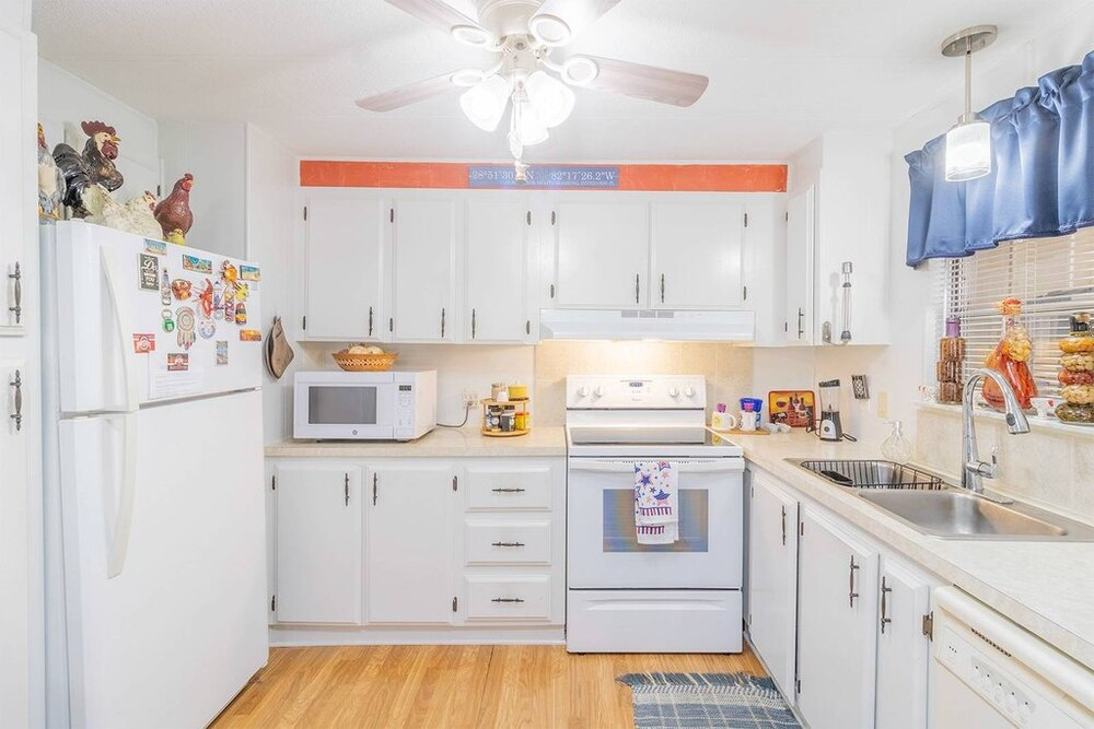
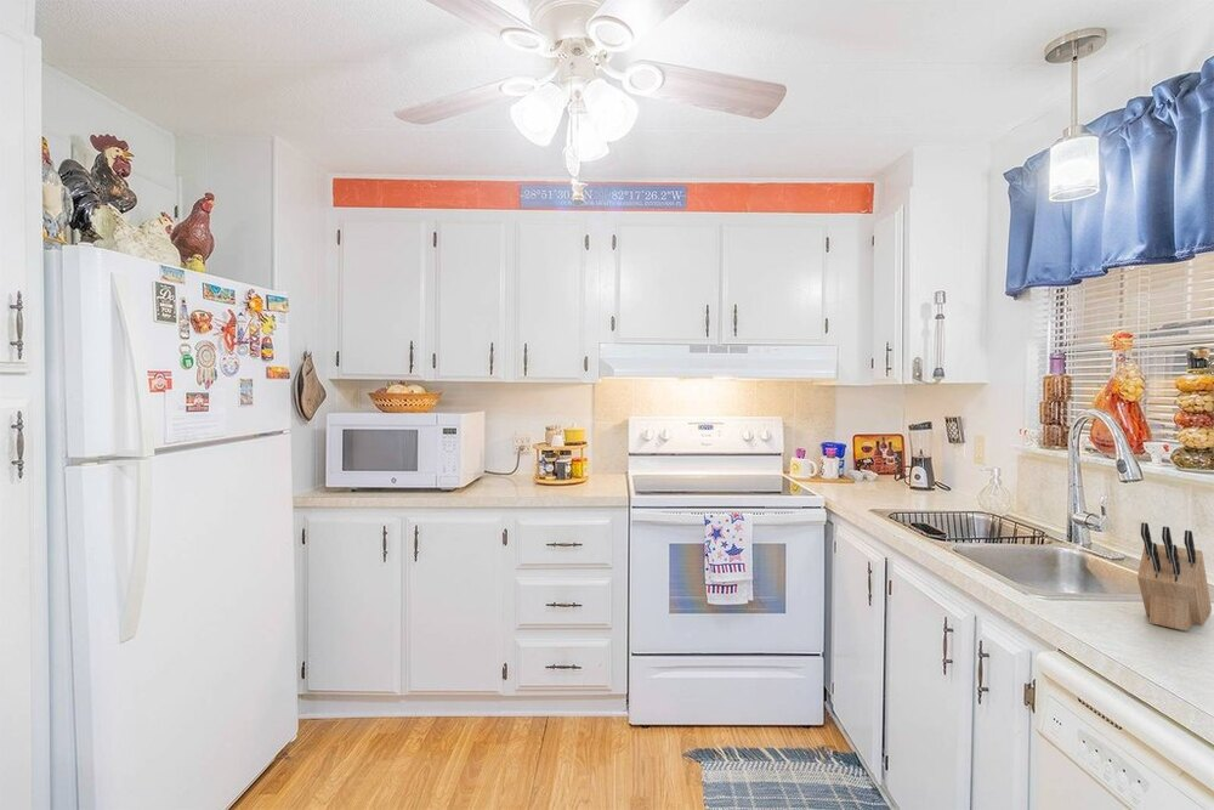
+ knife block (1174, 570)
